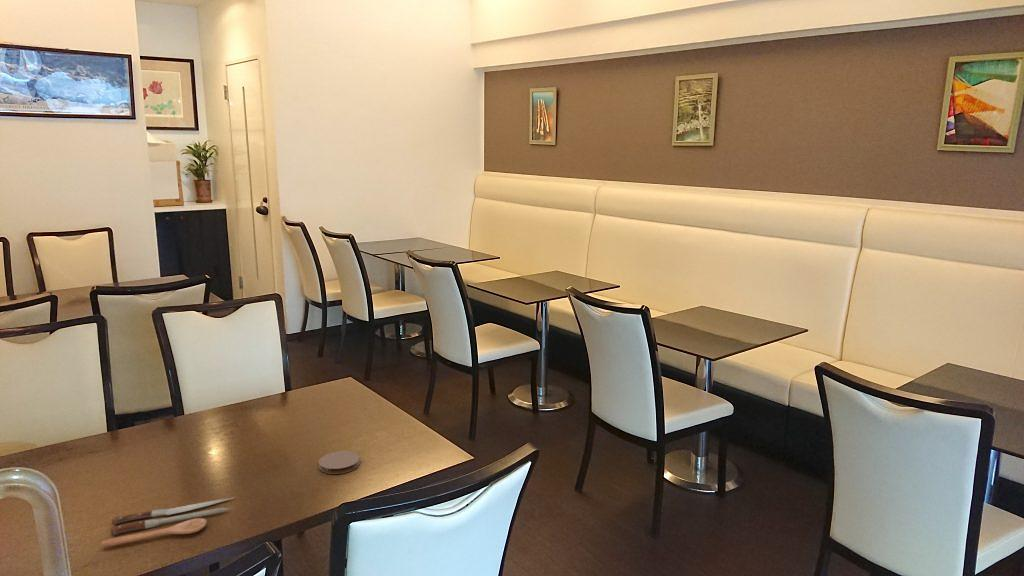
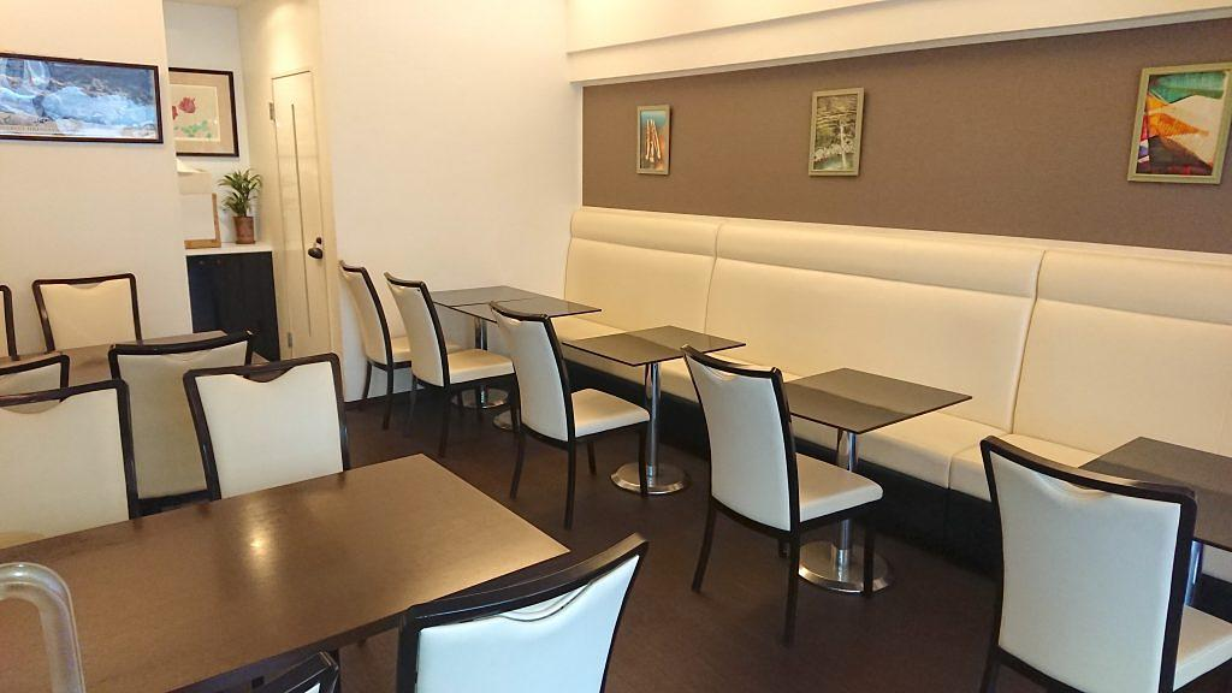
- spoon (173, 521)
- coaster (339, 462)
